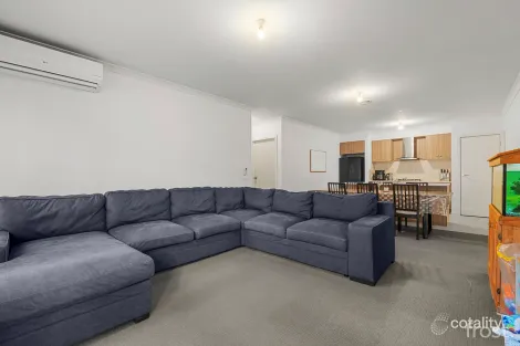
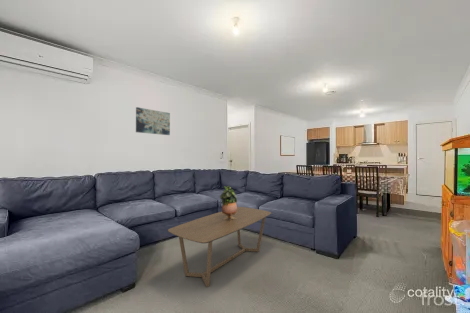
+ wall art (153, 122)
+ coffee table (223, 236)
+ potted plant (228, 202)
